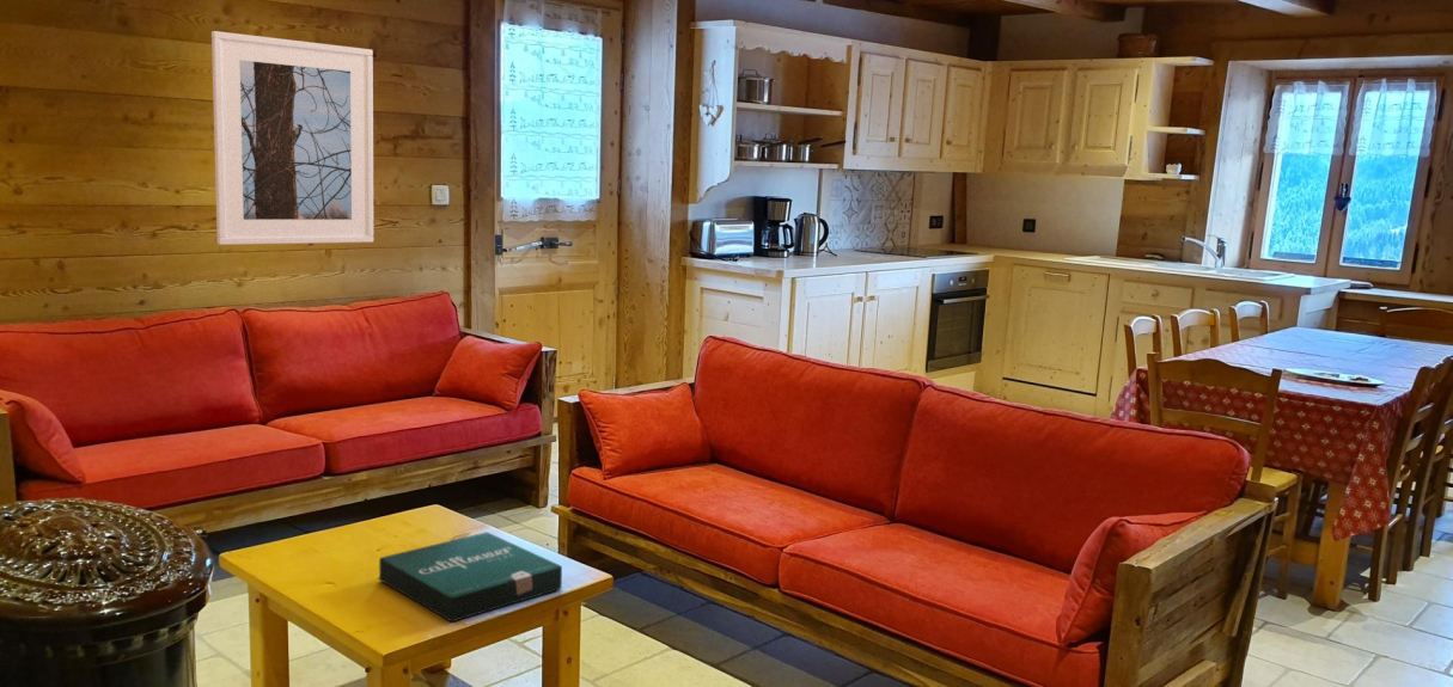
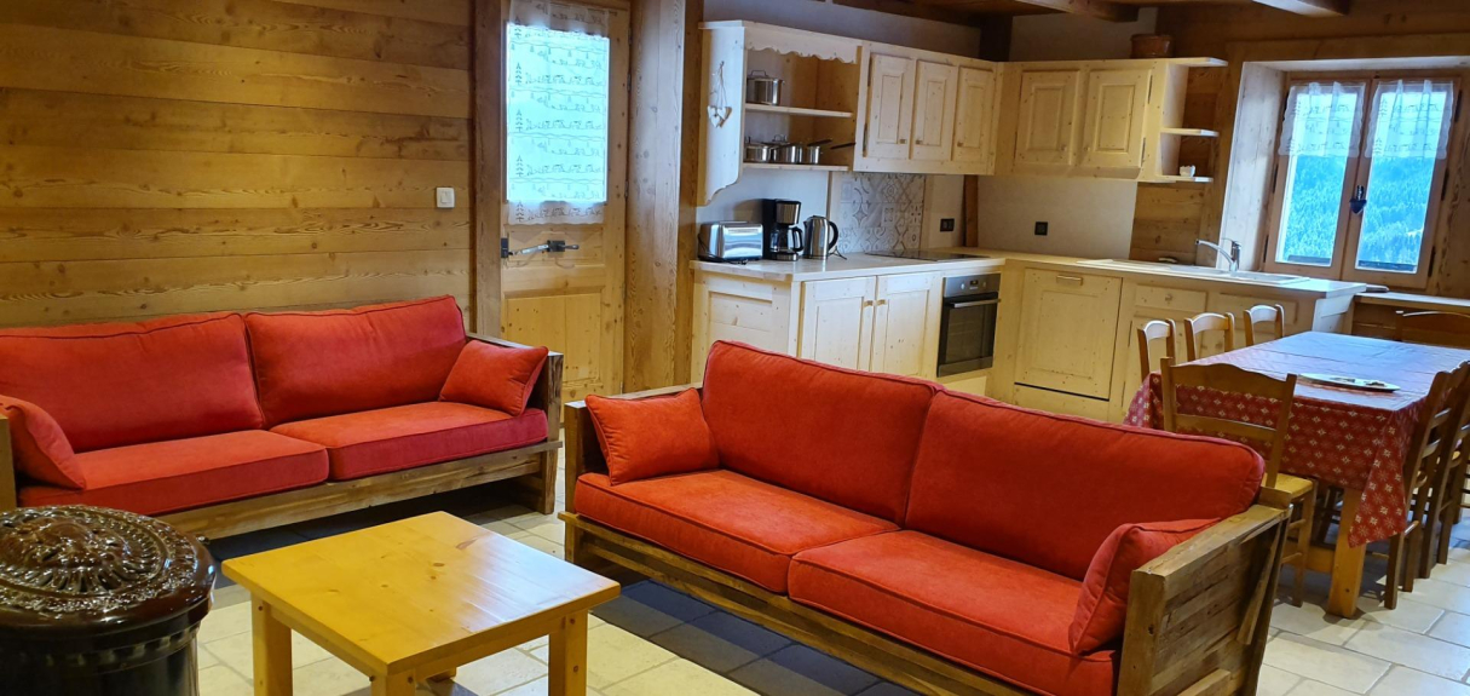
- pizza box (470, 572)
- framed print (297, 143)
